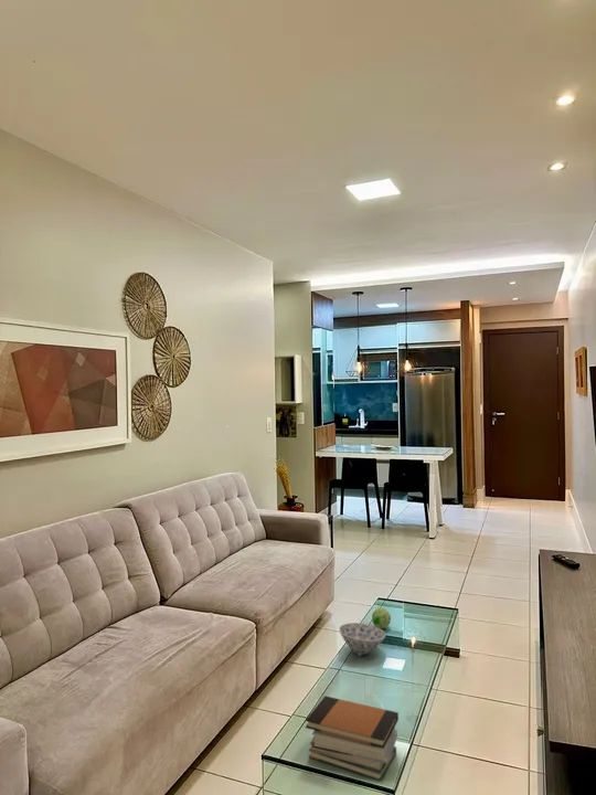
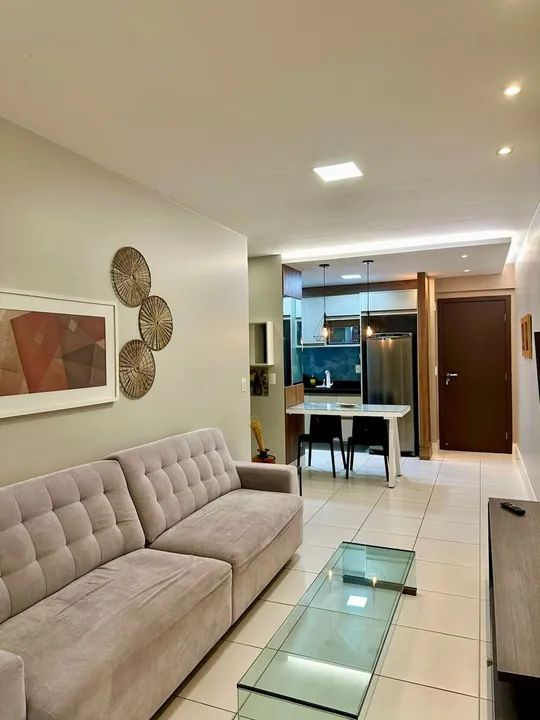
- book stack (353, 735)
- bowl (362, 640)
- decorative ball (381, 617)
